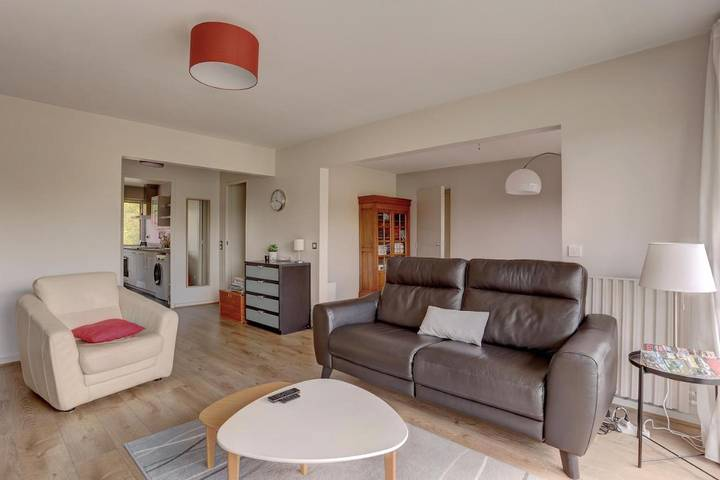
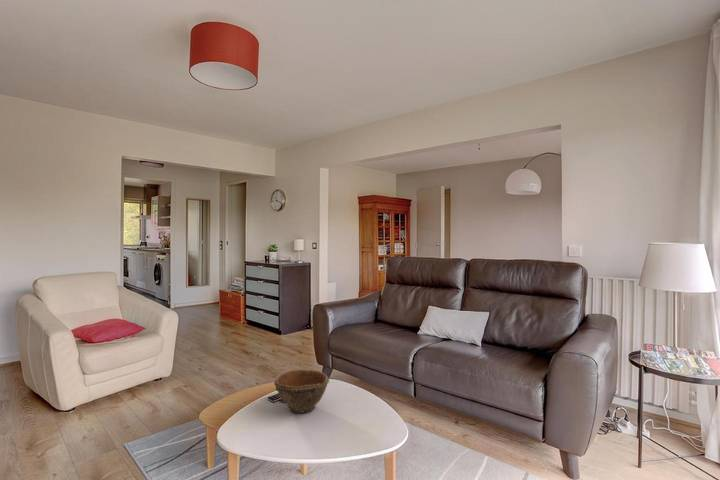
+ bowl (301, 391)
